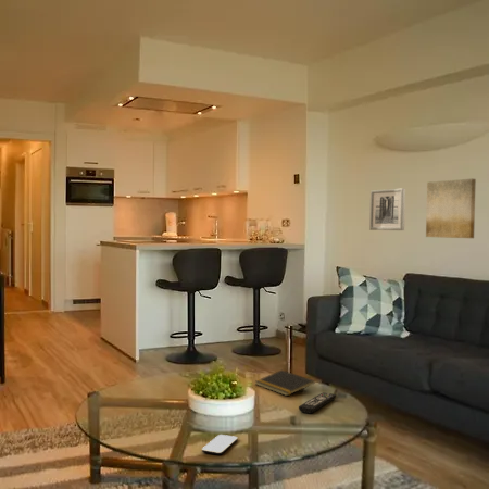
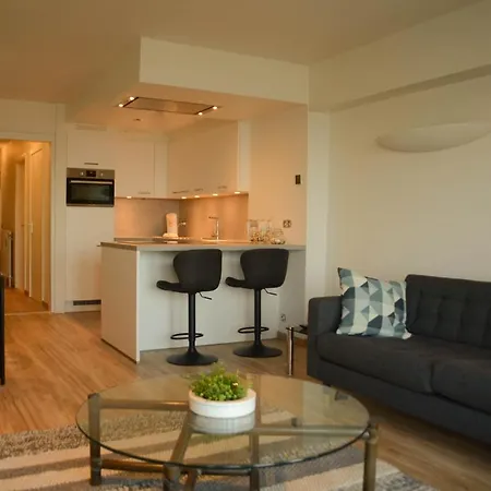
- remote control (317, 402)
- wall art (449, 209)
- notepad (284, 381)
- wall art (387, 210)
- smartphone (220, 443)
